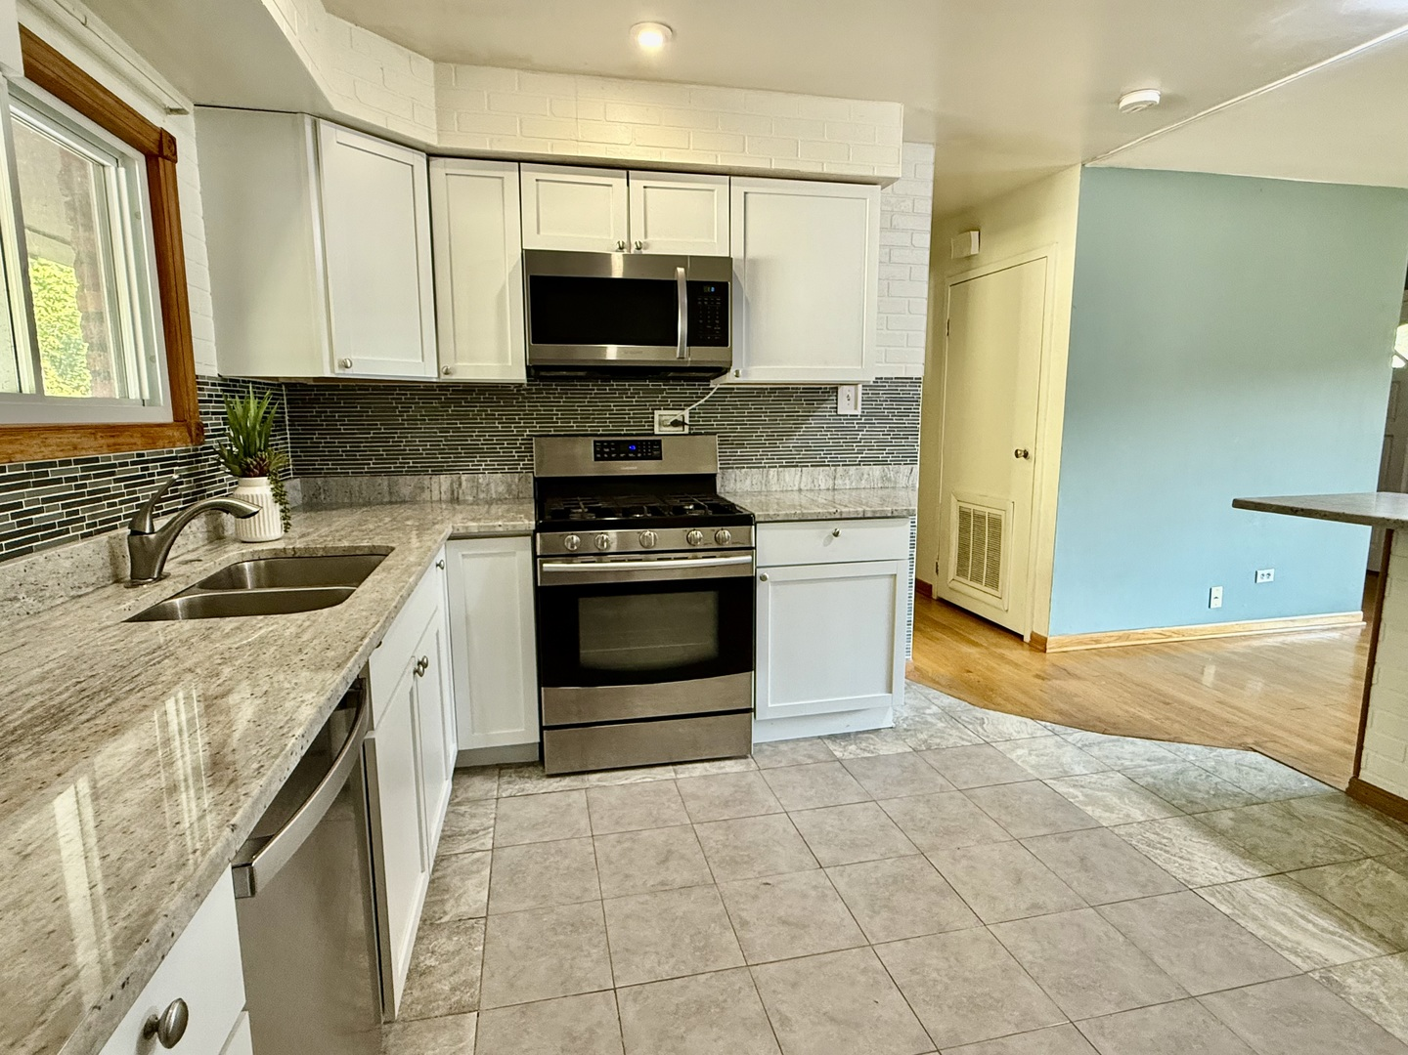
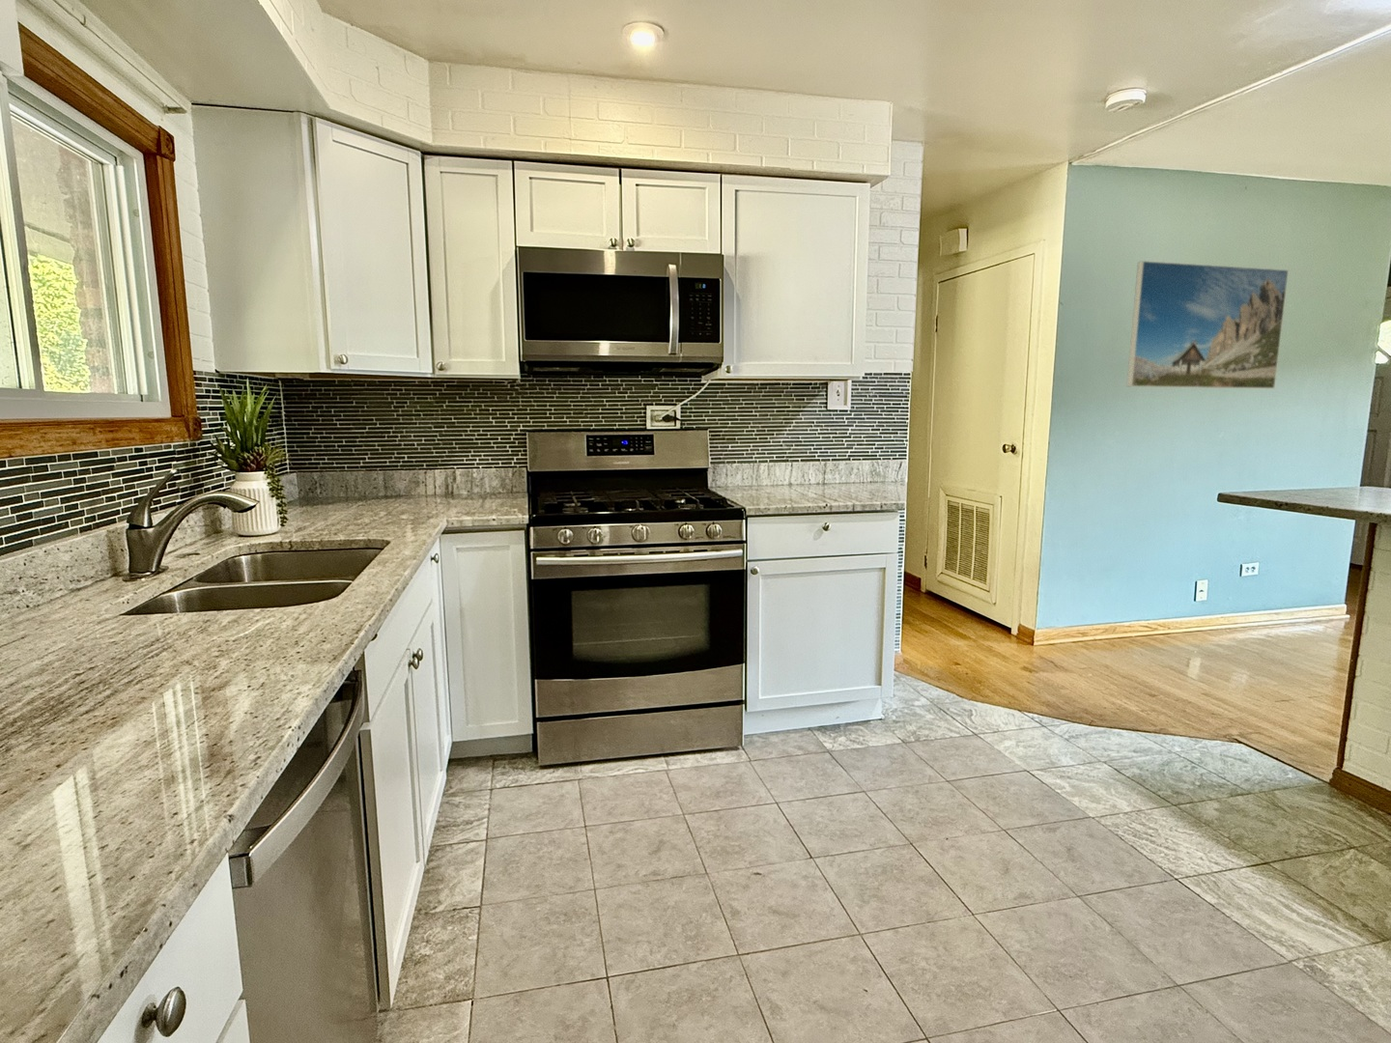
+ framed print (1208, 328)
